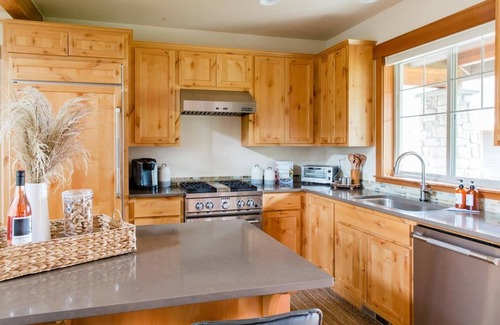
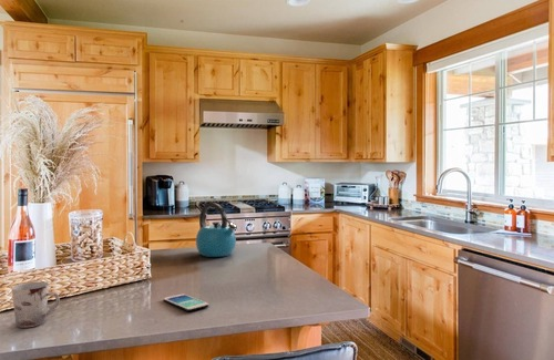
+ cup (37, 304)
+ kettle (217, 228)
+ smartphone (185, 301)
